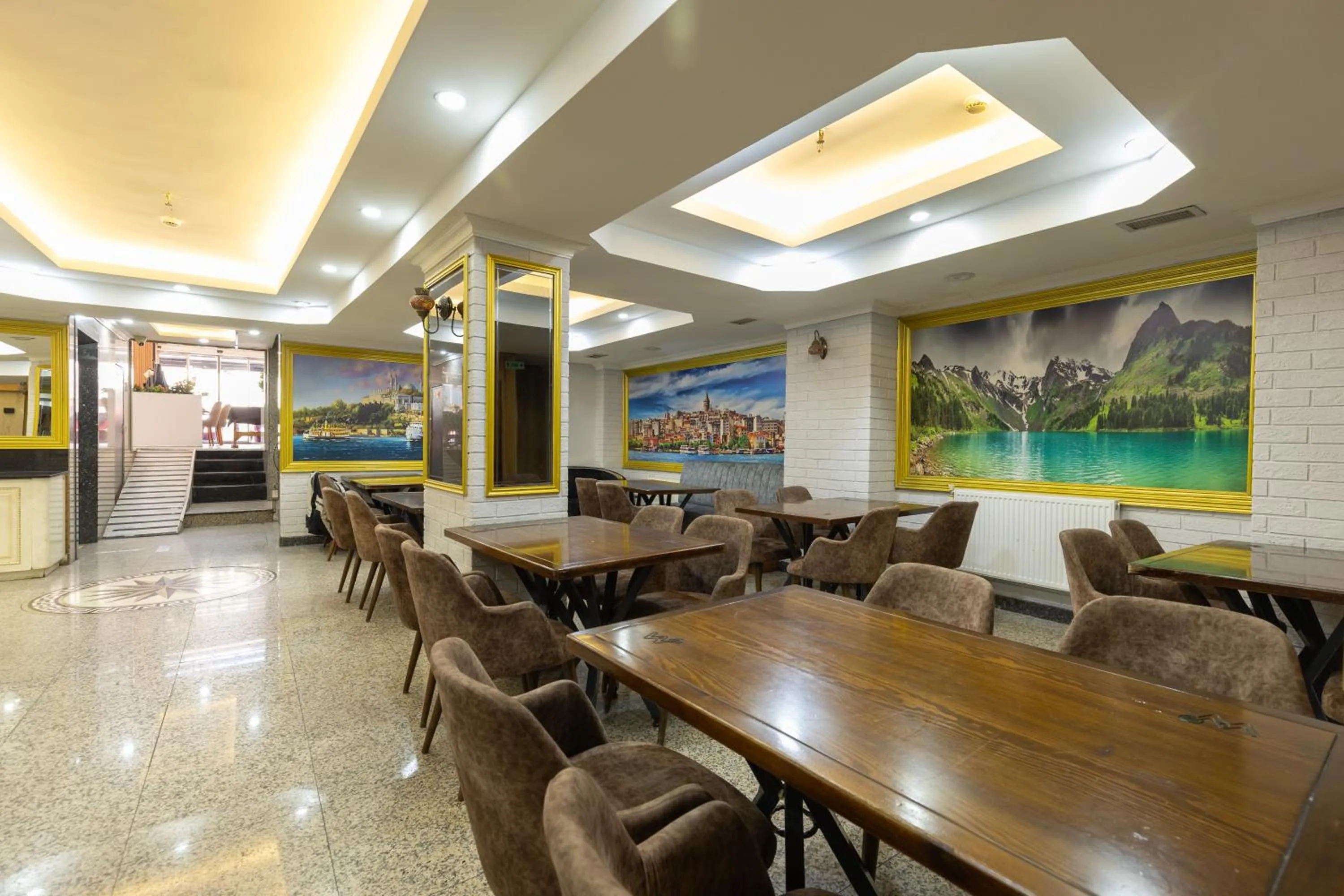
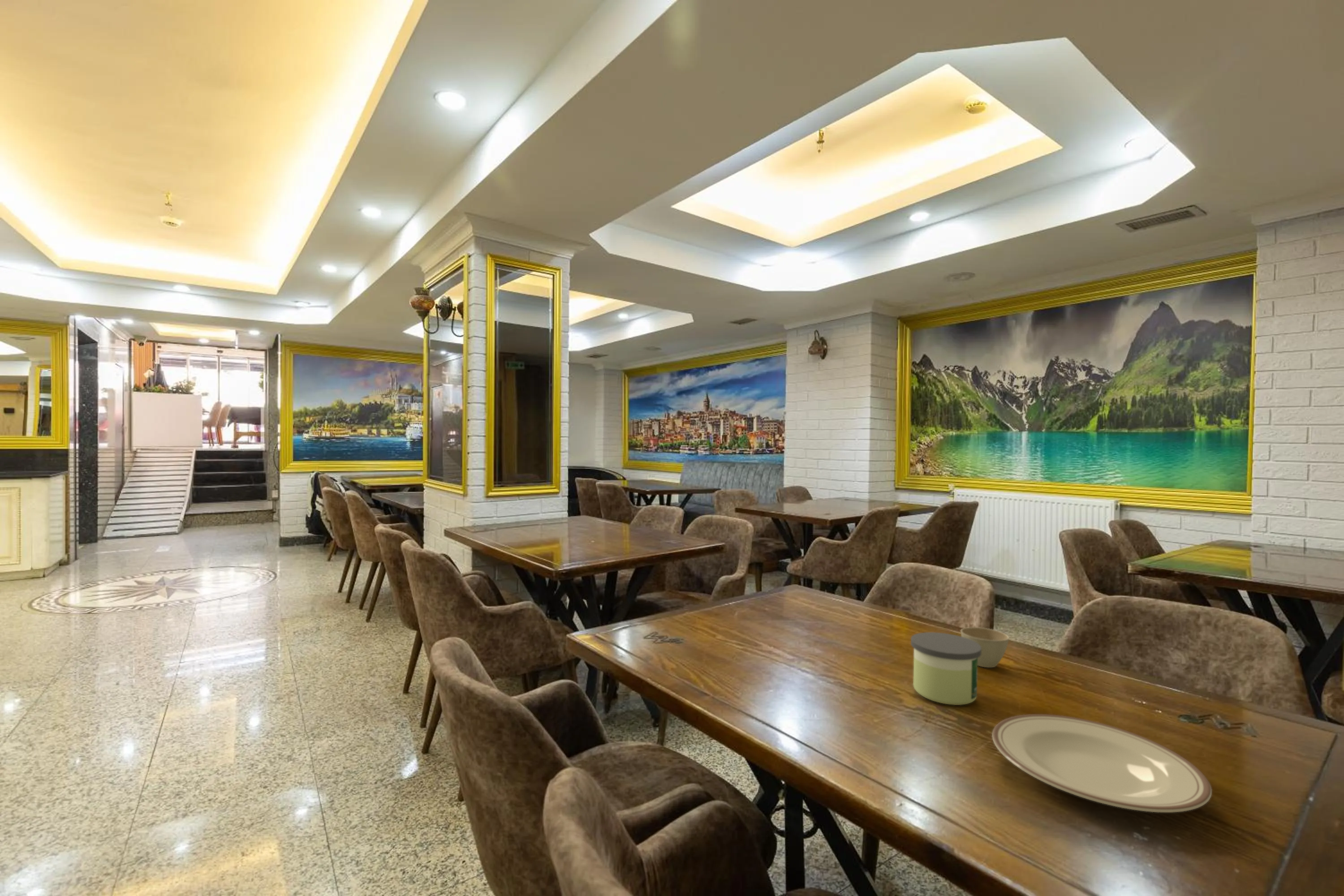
+ plate (1092, 766)
+ candle (945, 668)
+ flower pot (984, 648)
